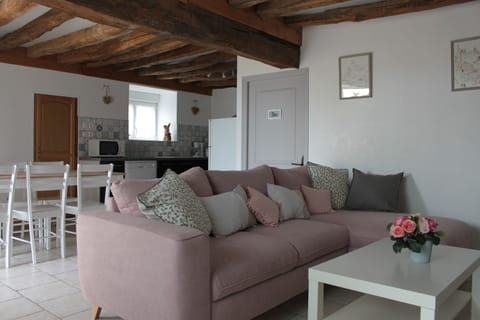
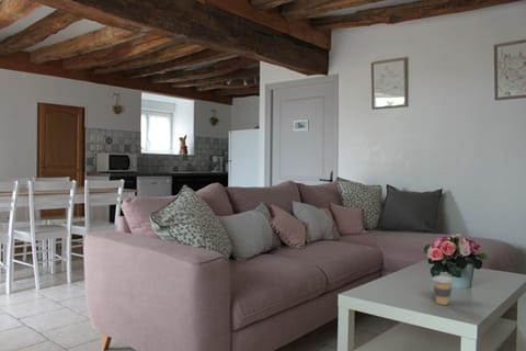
+ coffee cup (442, 290)
